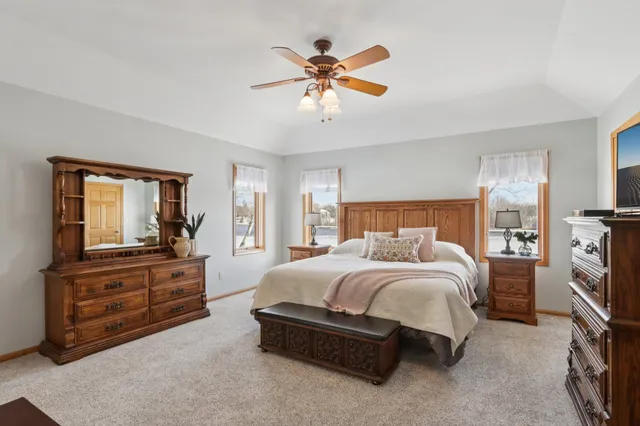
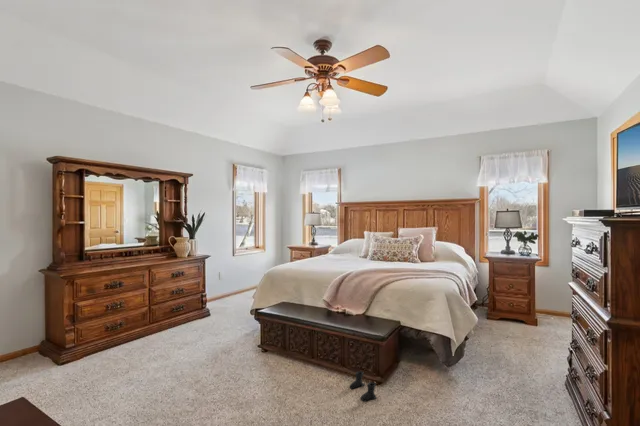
+ boots (362, 384)
